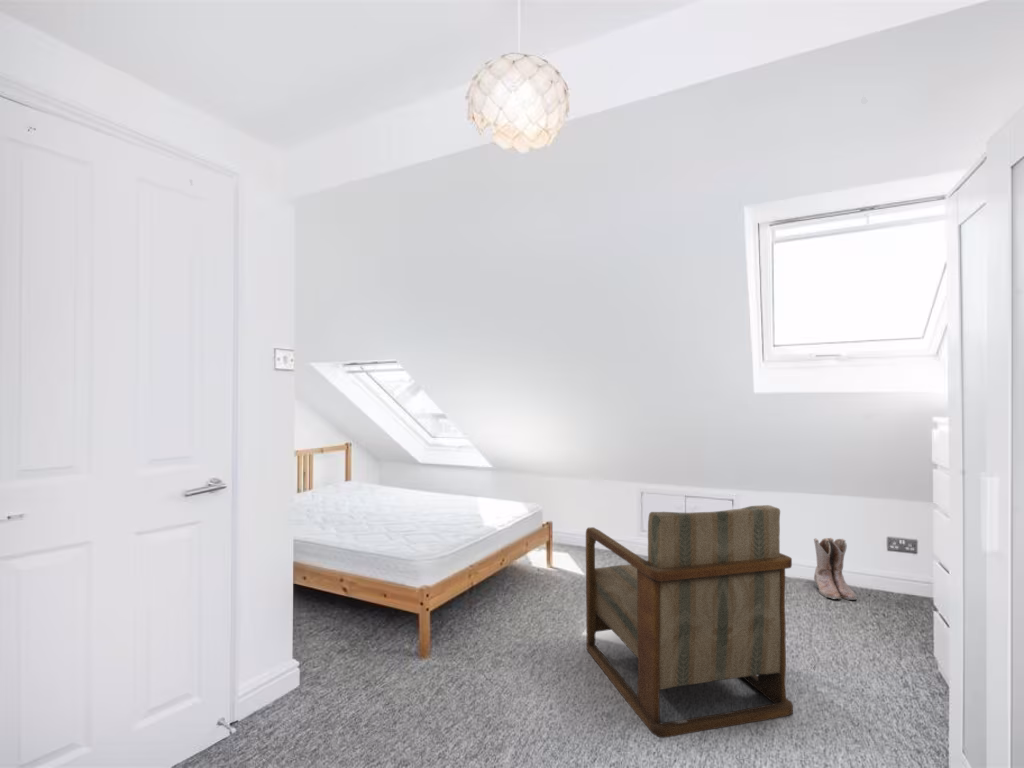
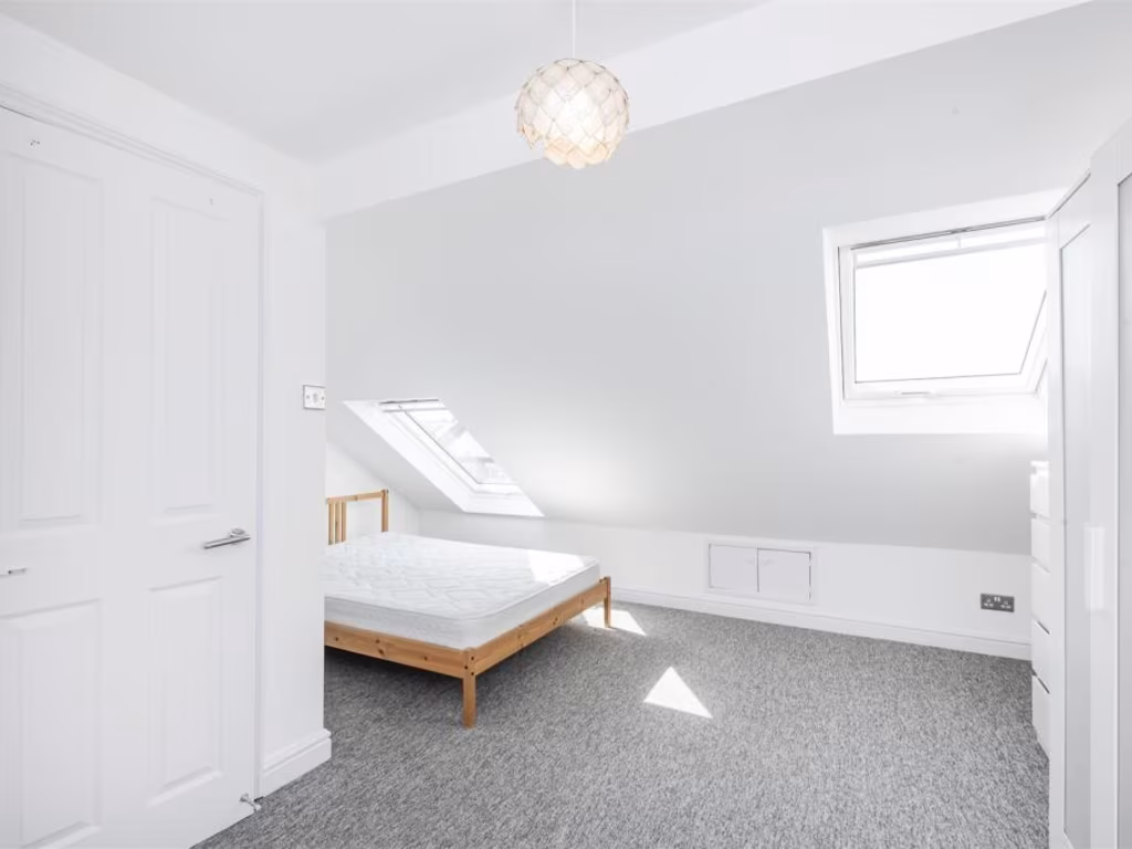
- boots (834, 566)
- armchair (676, 585)
